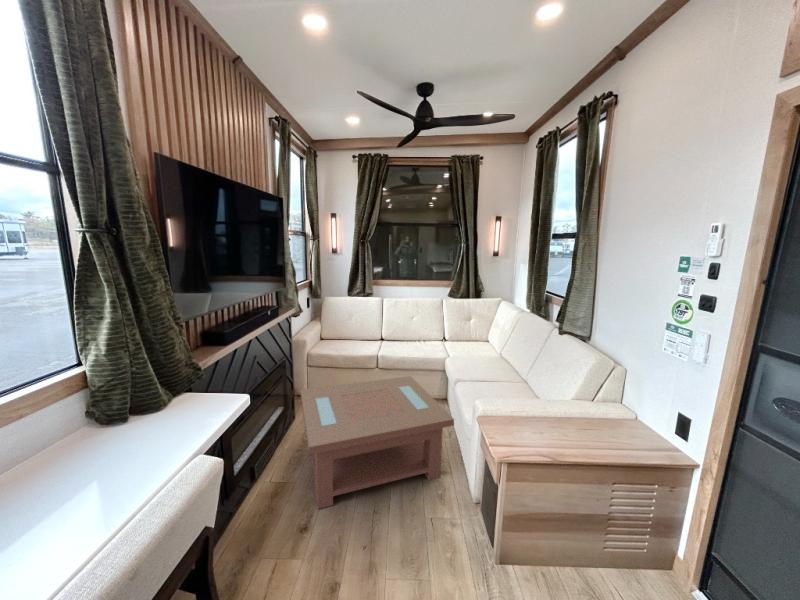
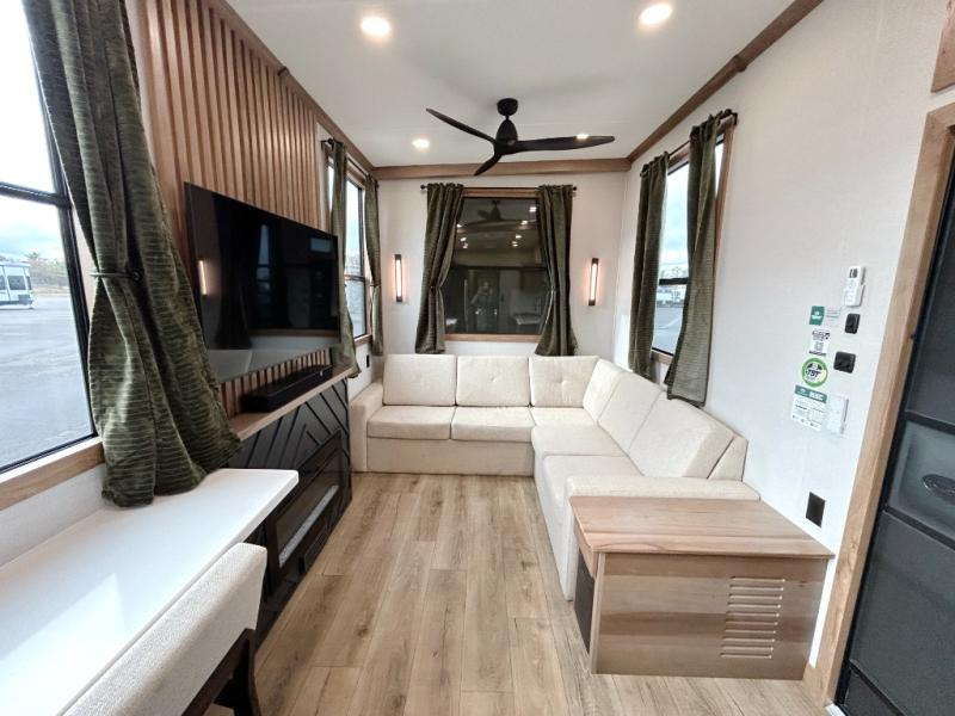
- coffee table (370, 432)
